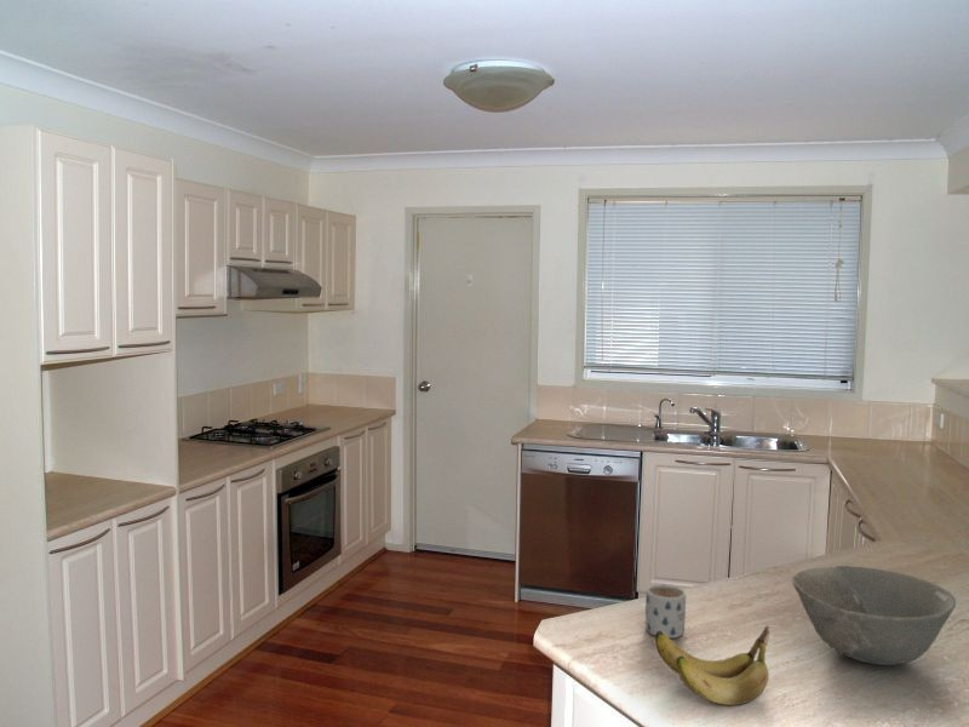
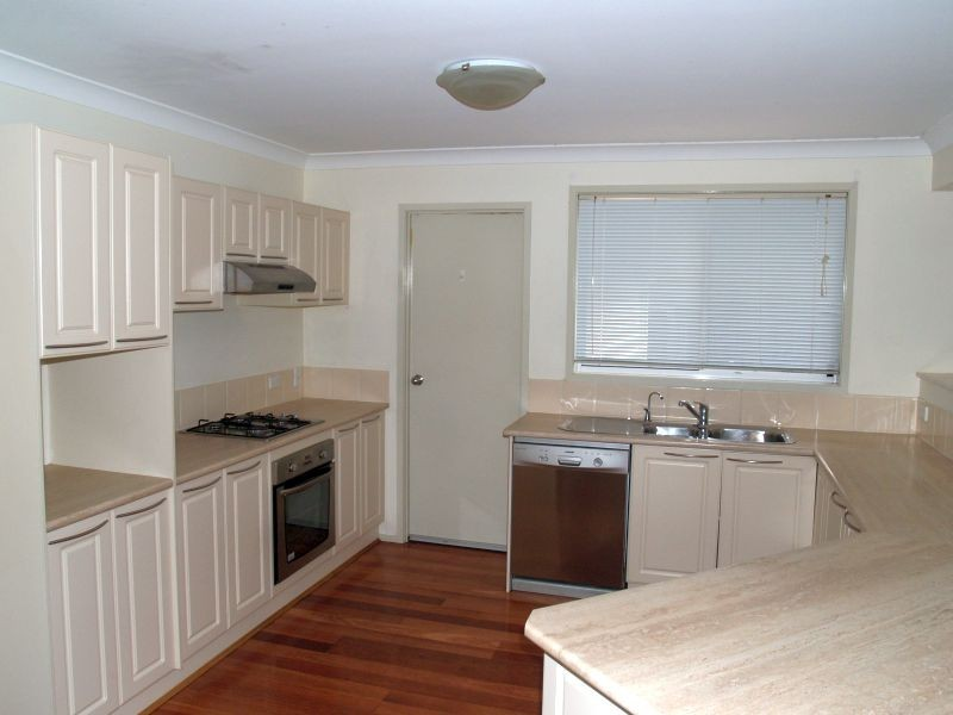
- mug (667, 608)
- bowl (868, 622)
- banana (709, 660)
